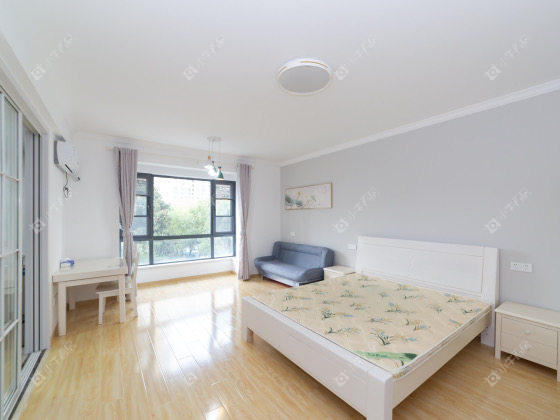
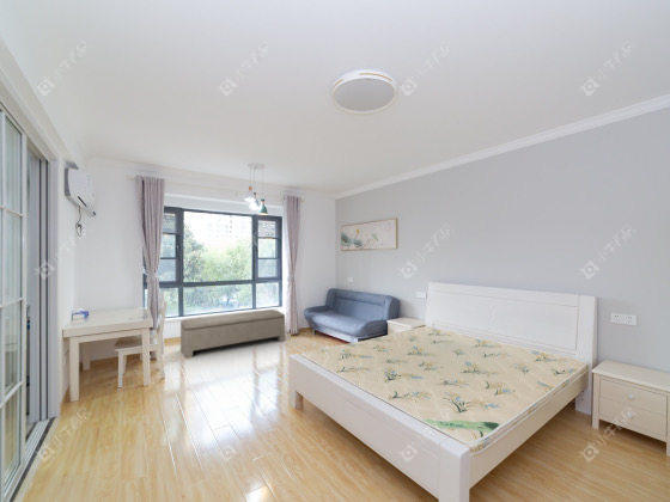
+ bench (234, 330)
